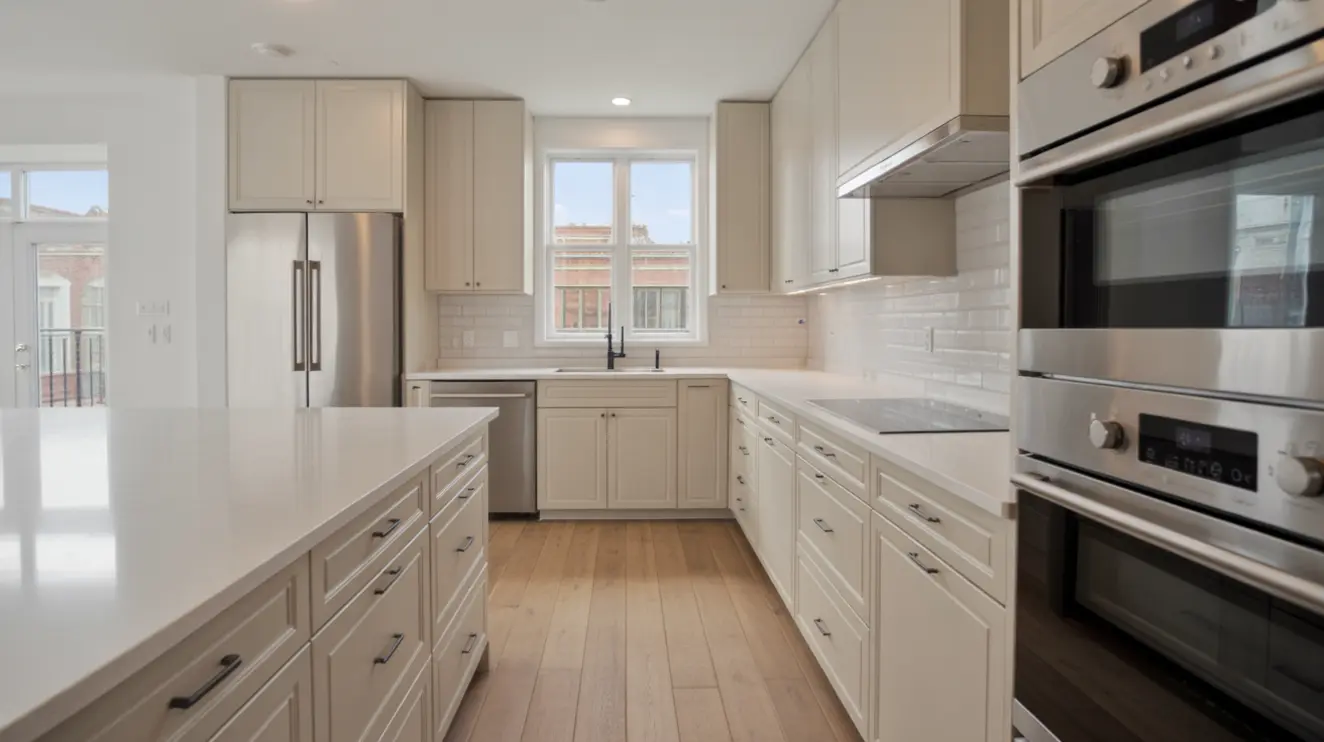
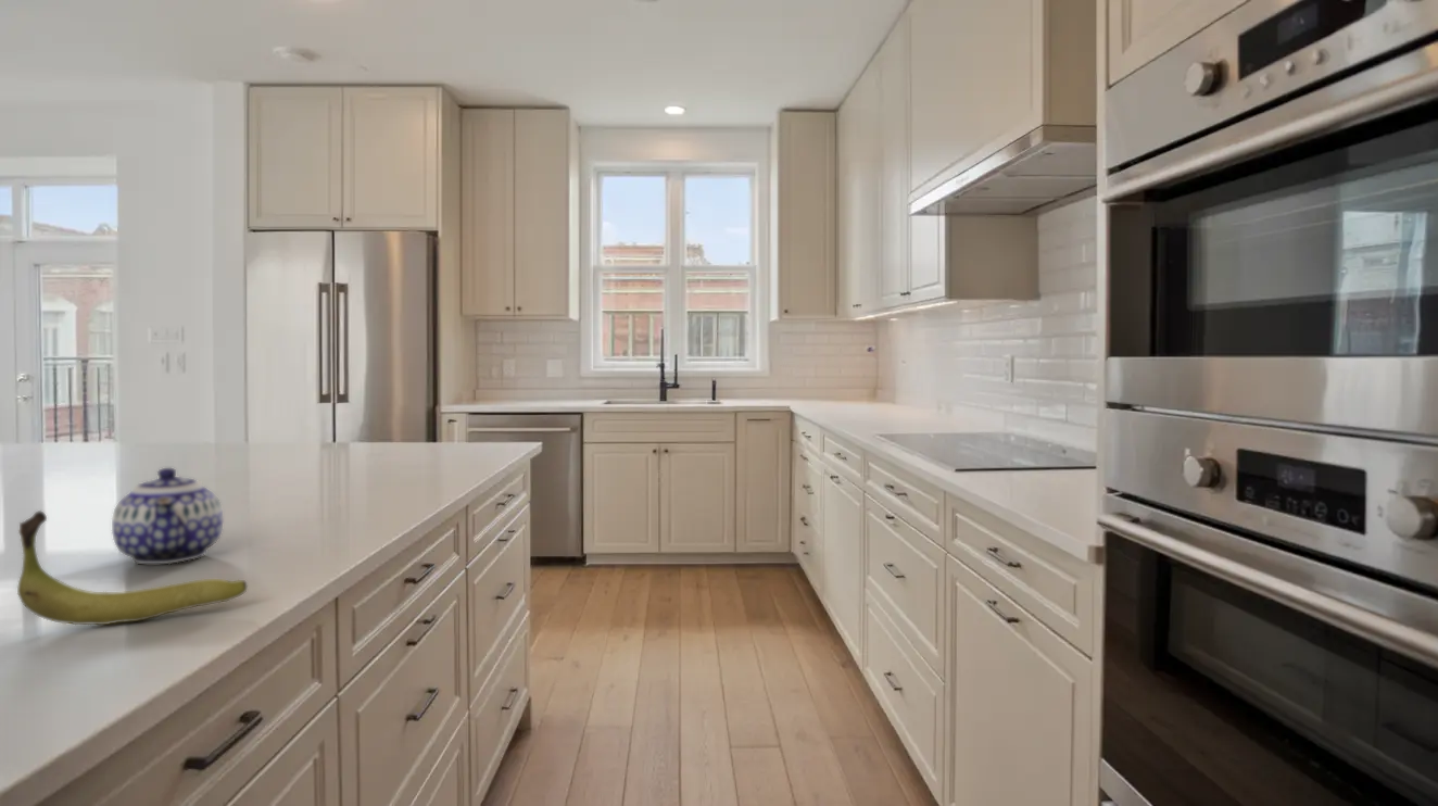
+ banana (143, 589)
+ teapot (168, 512)
